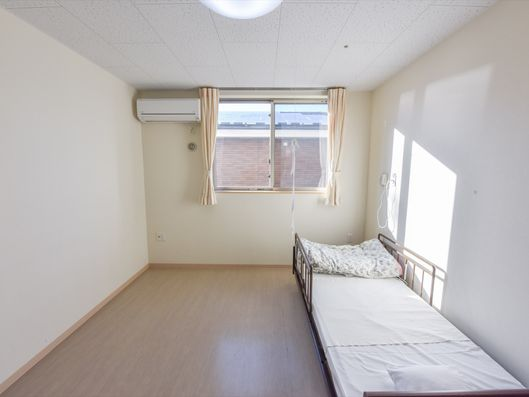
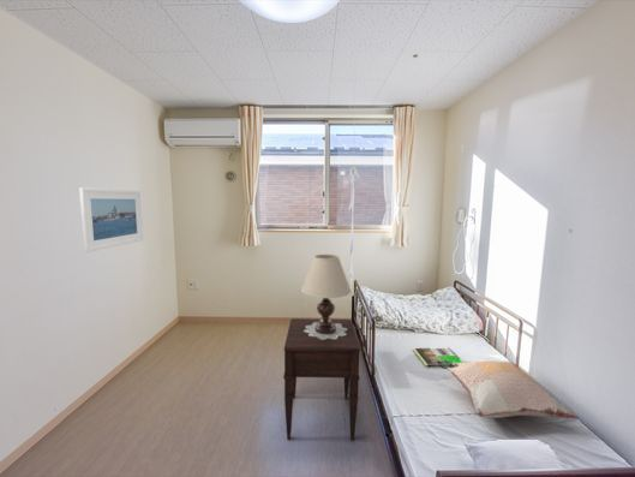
+ table lamp (325, 293)
+ nightstand (321, 374)
+ magazine (437, 356)
+ decorative pillow (496, 384)
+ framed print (115, 217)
